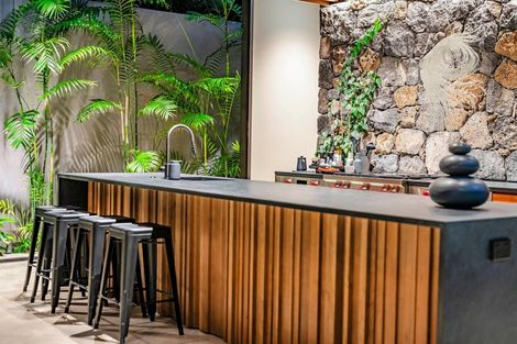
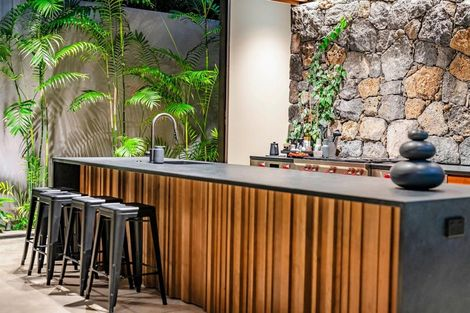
- wall sculpture (452, 88)
